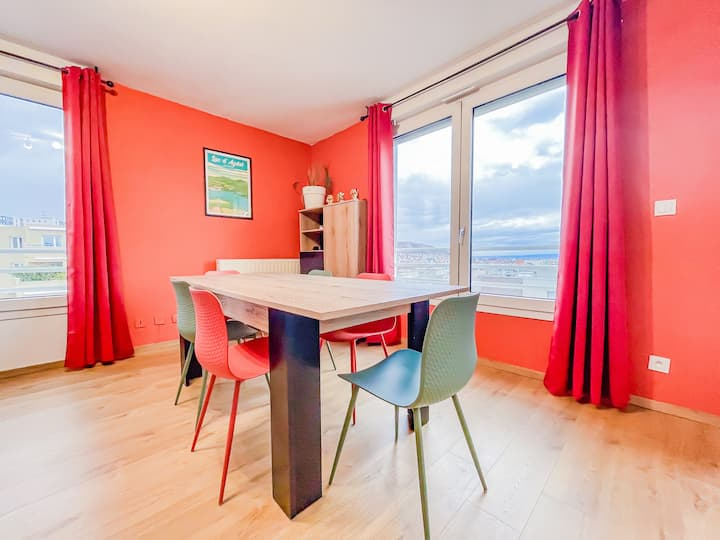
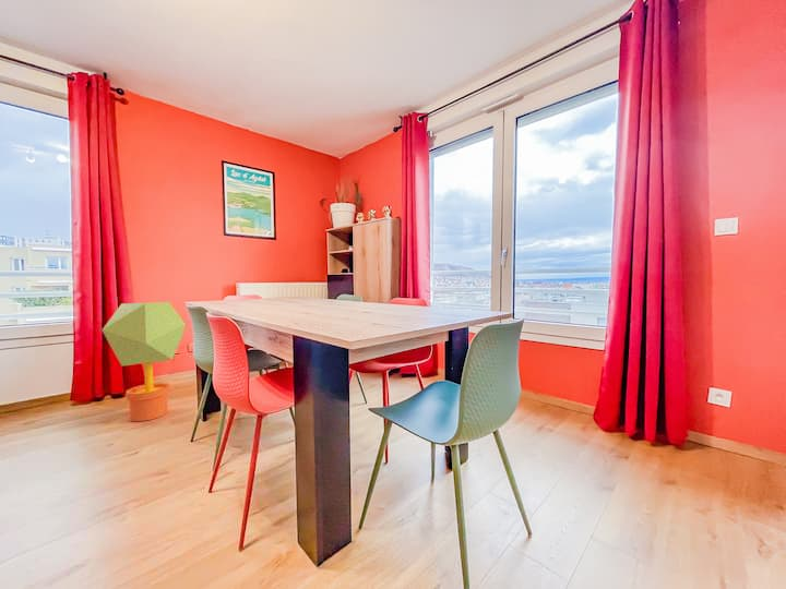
+ potted tree (147, 359)
